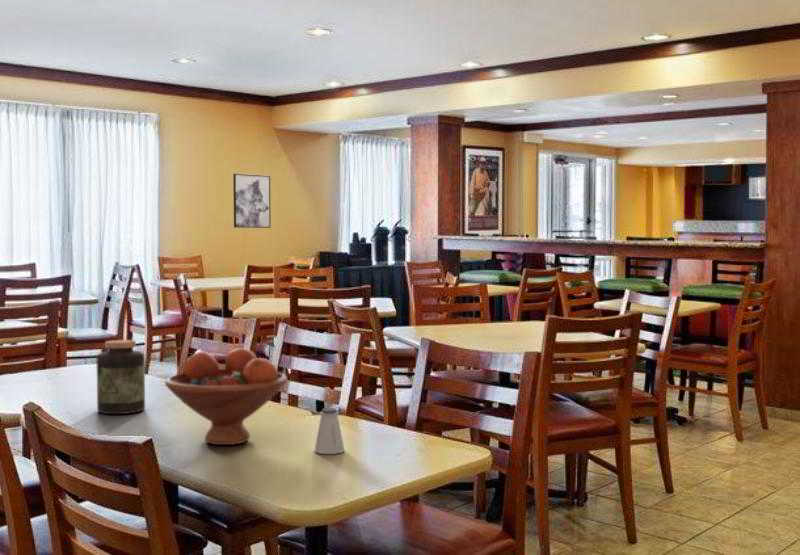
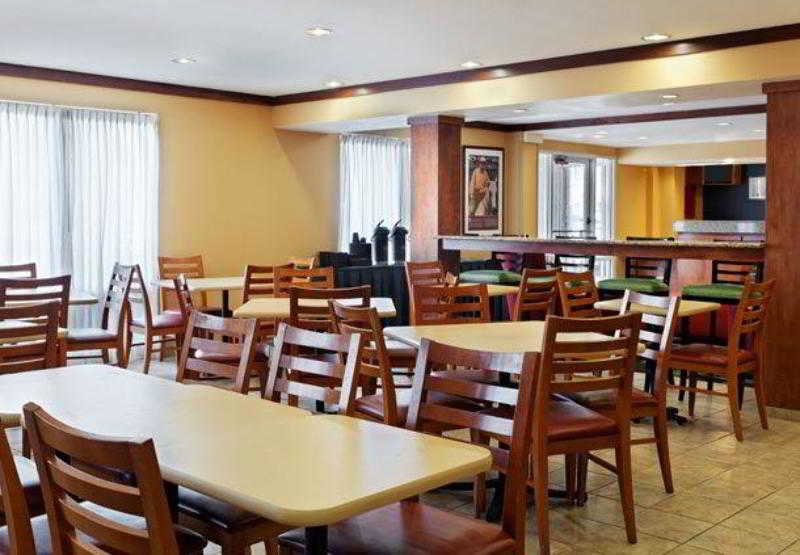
- jar (120, 375)
- wall art (252, 201)
- fruit bowl (227, 397)
- saltshaker (329, 429)
